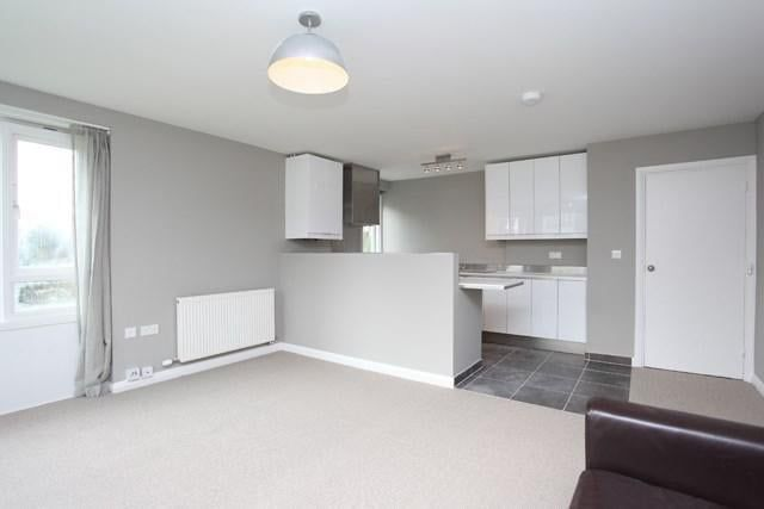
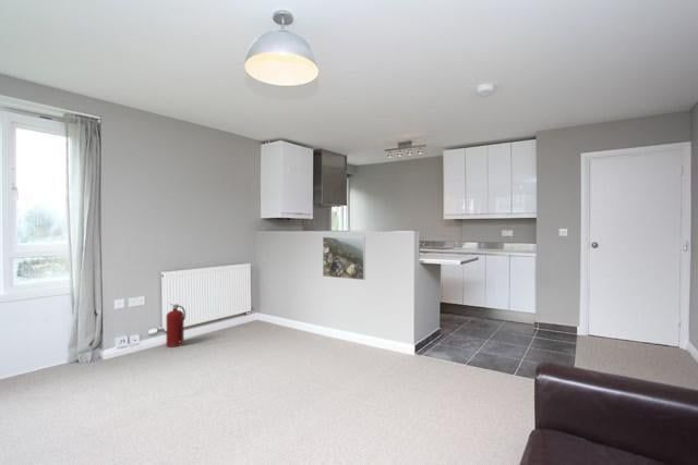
+ fire extinguisher (177, 322)
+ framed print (342, 257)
